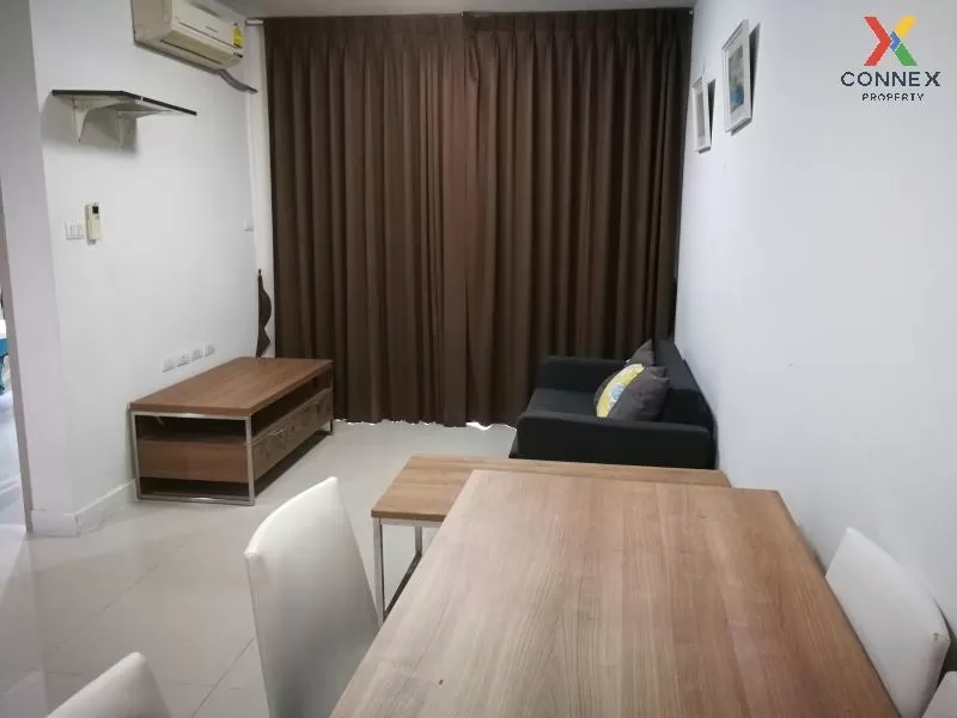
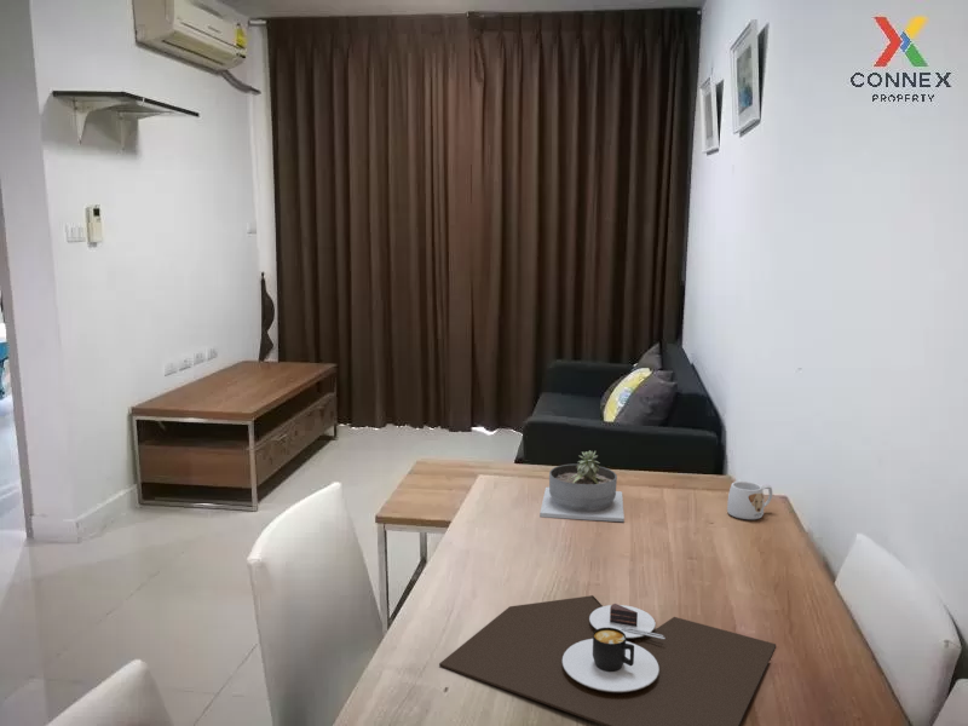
+ mug (751, 499)
+ place mat (611, 638)
+ succulent planter (583, 477)
